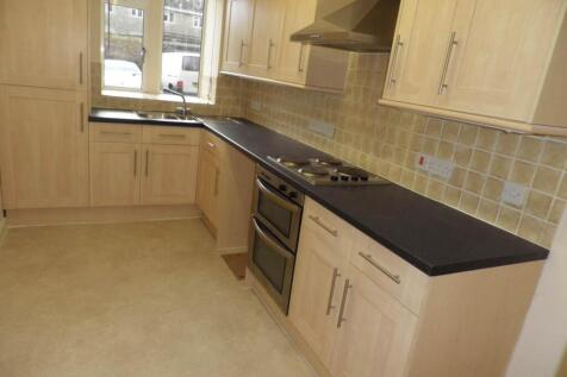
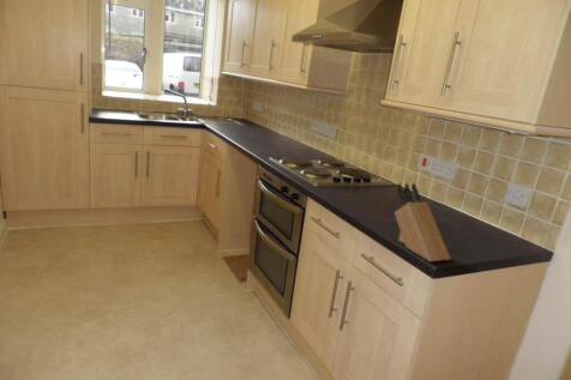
+ knife block (420, 218)
